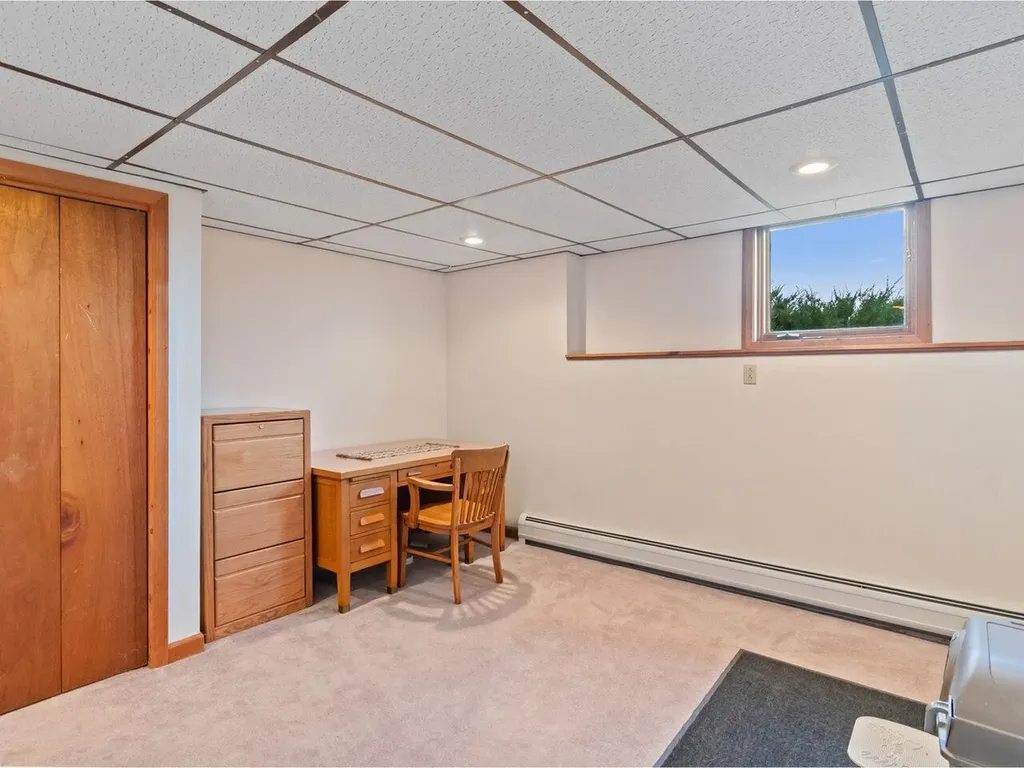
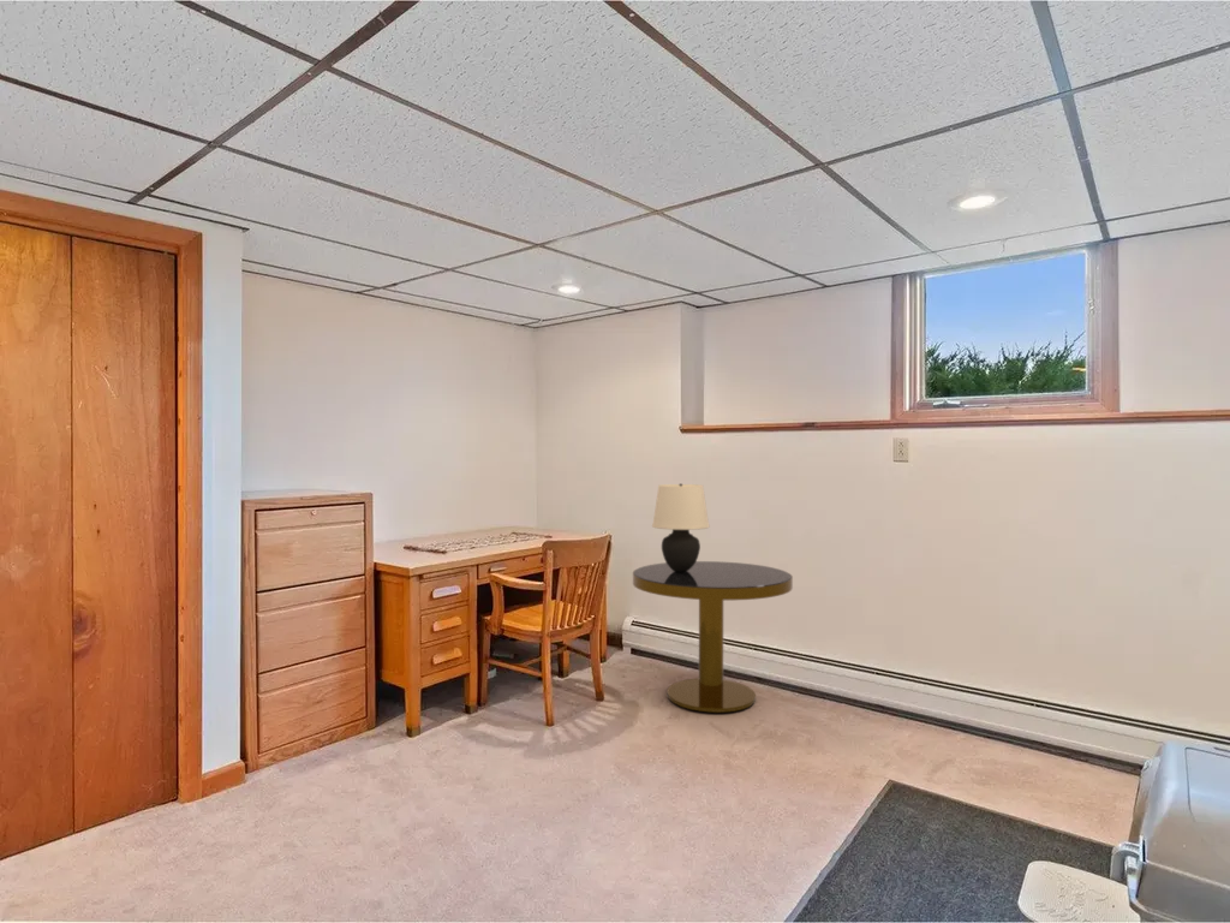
+ table lamp (680, 526)
+ side table (711, 635)
